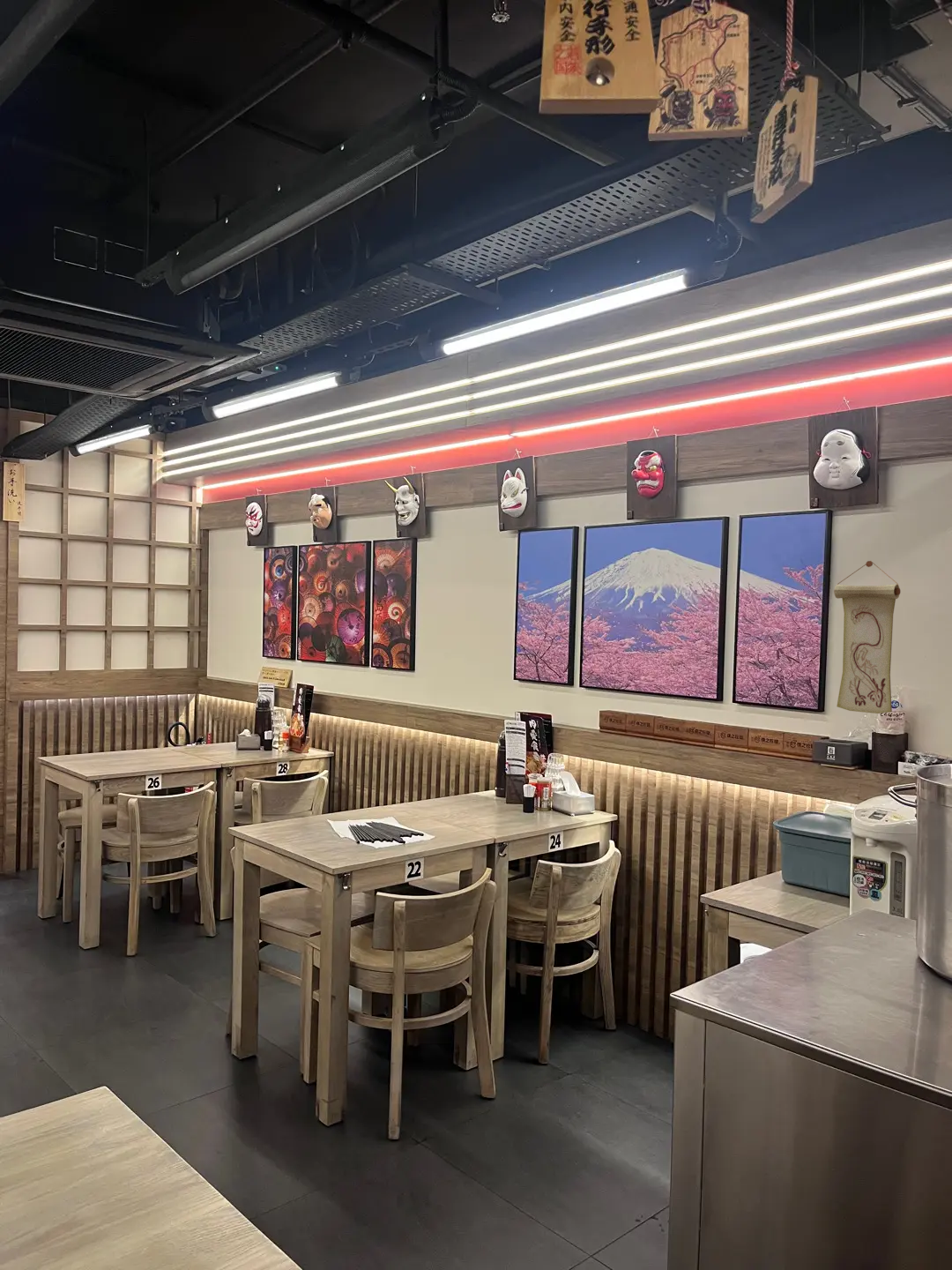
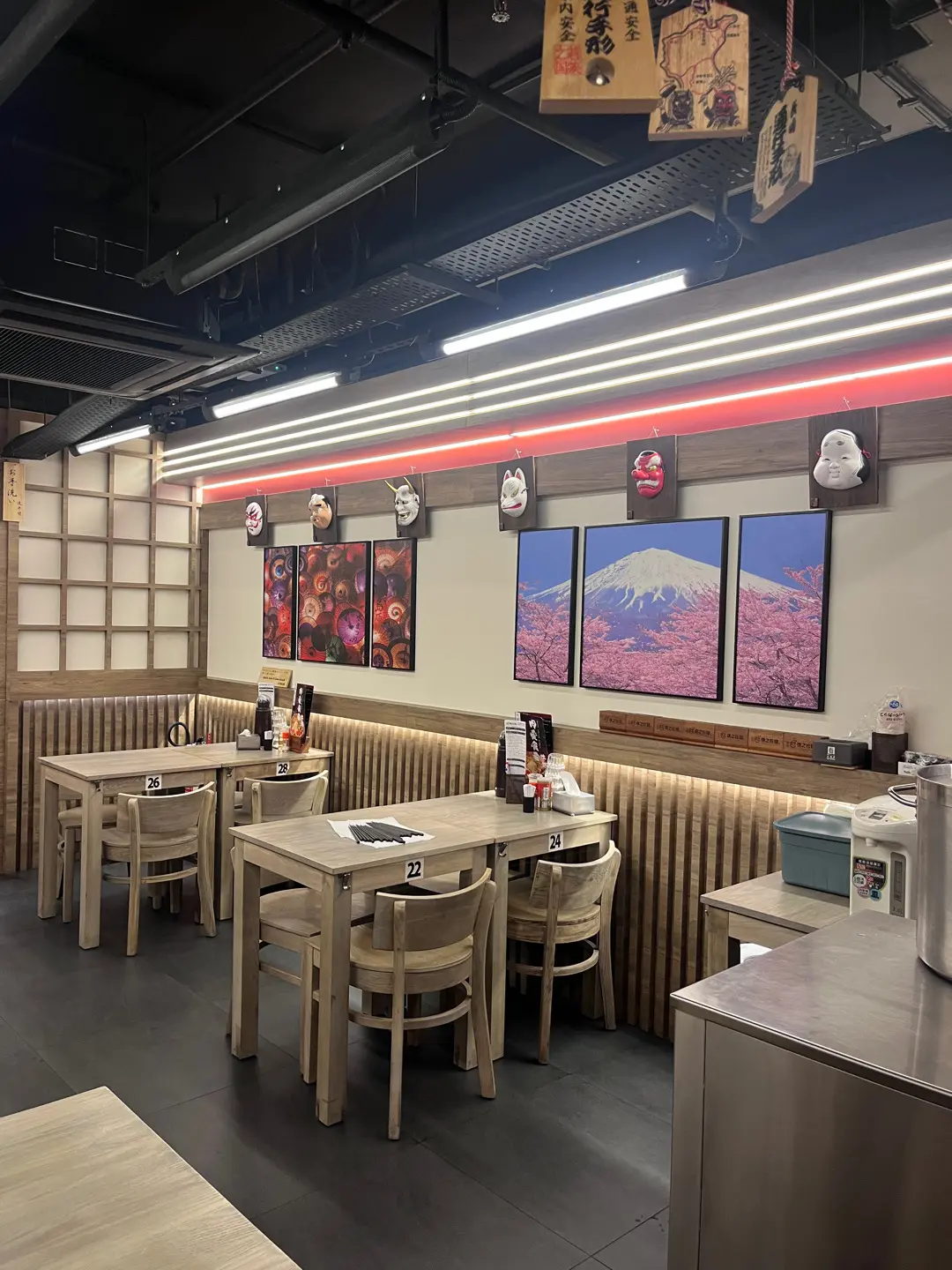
- wall scroll (865, 636)
